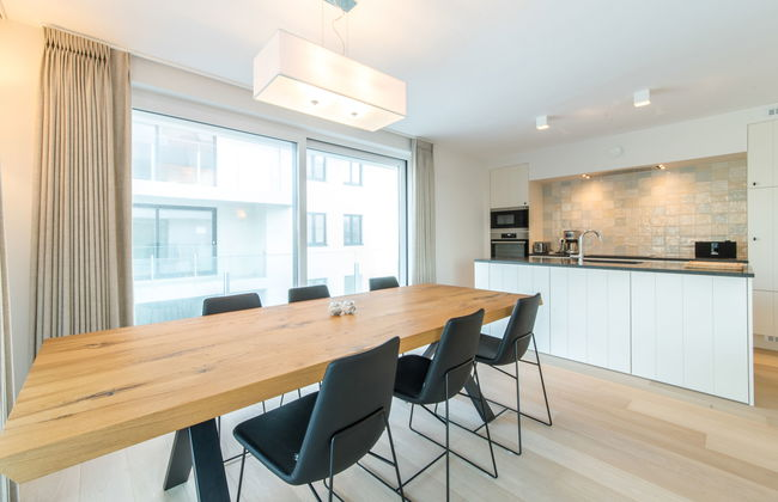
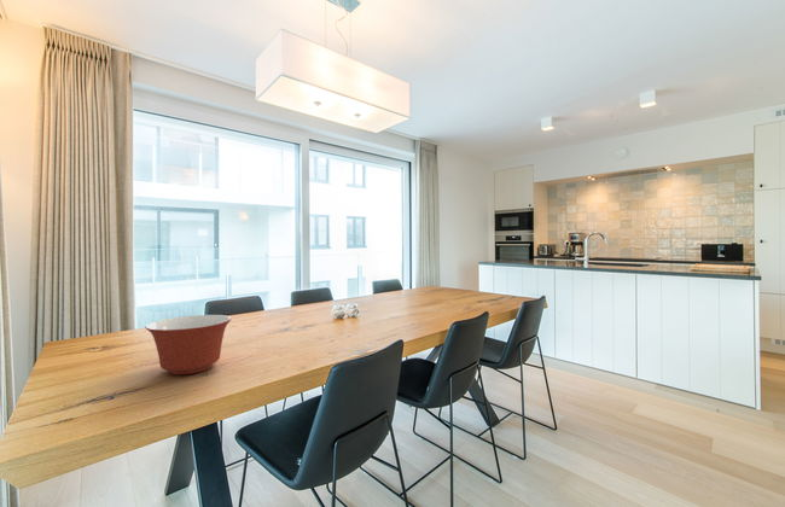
+ mixing bowl (191, 344)
